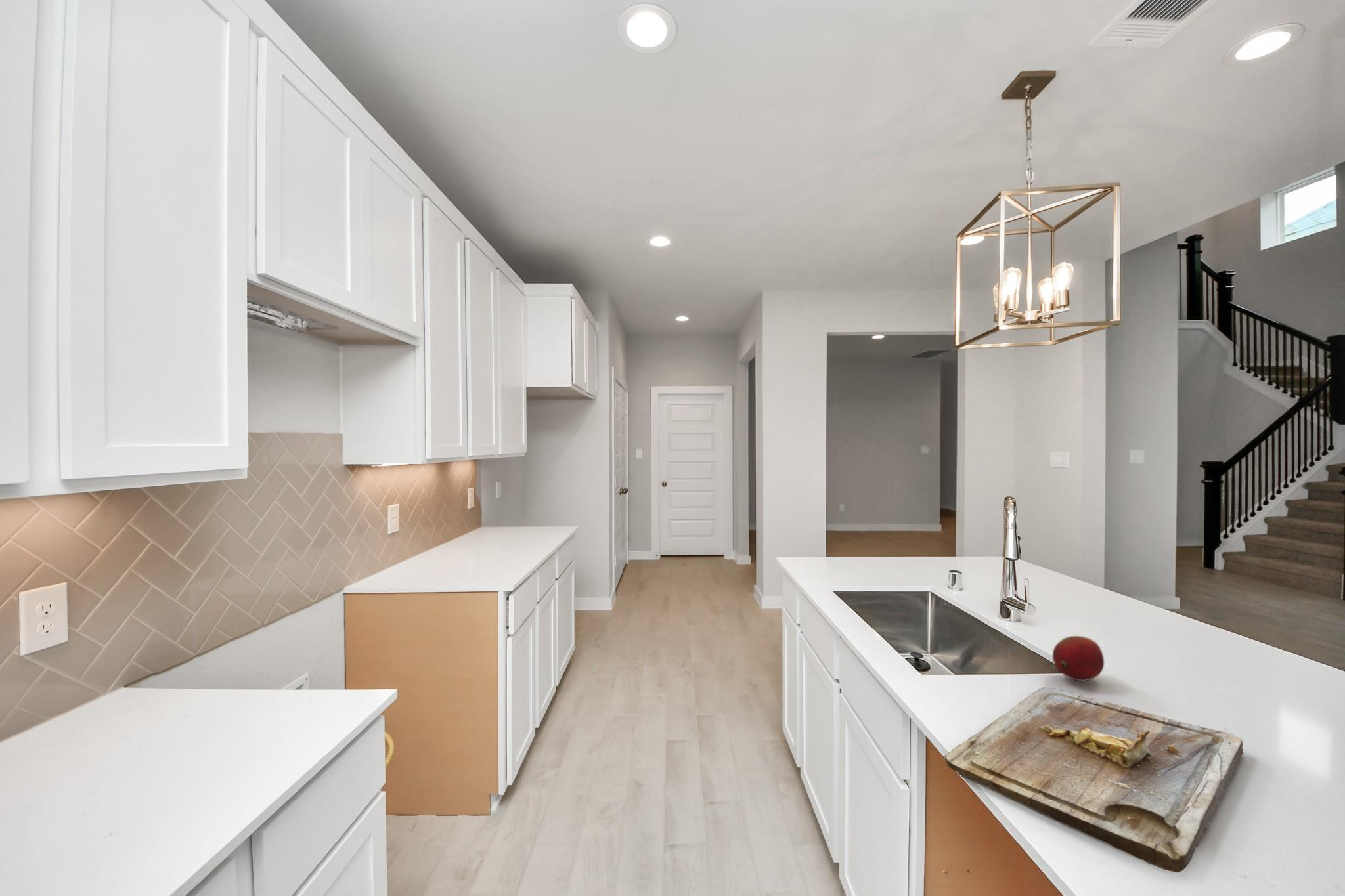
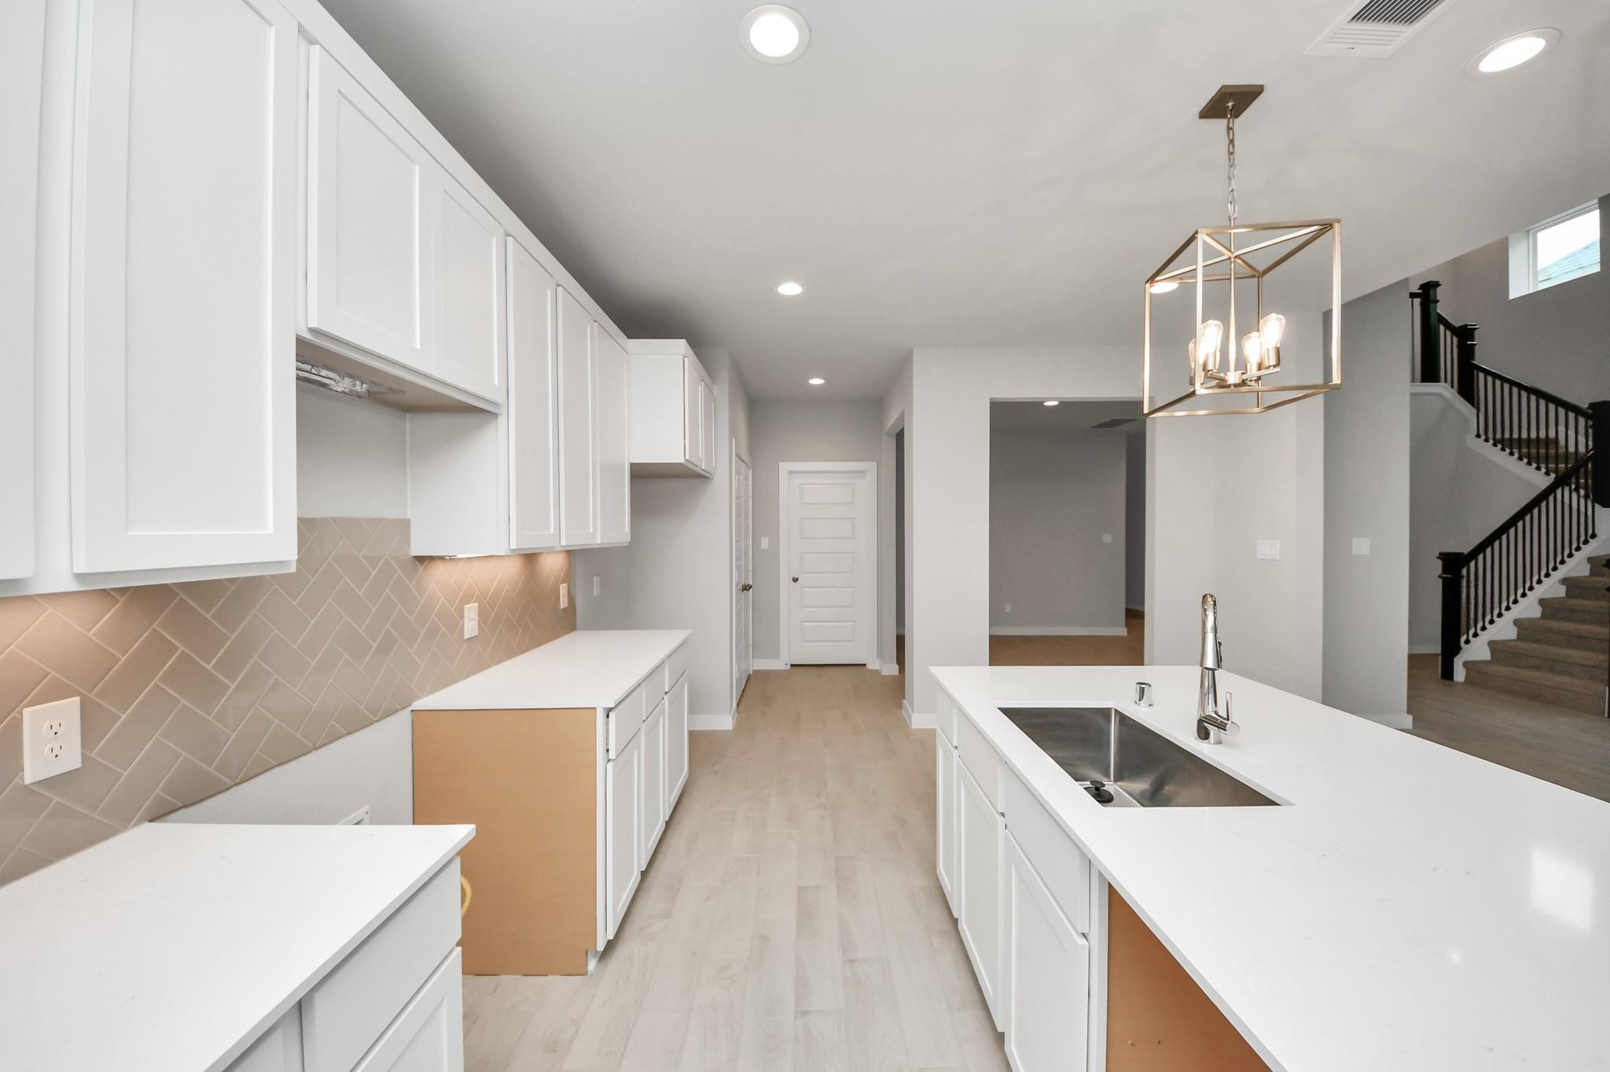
- fruit (1079, 657)
- cutting board (1094, 740)
